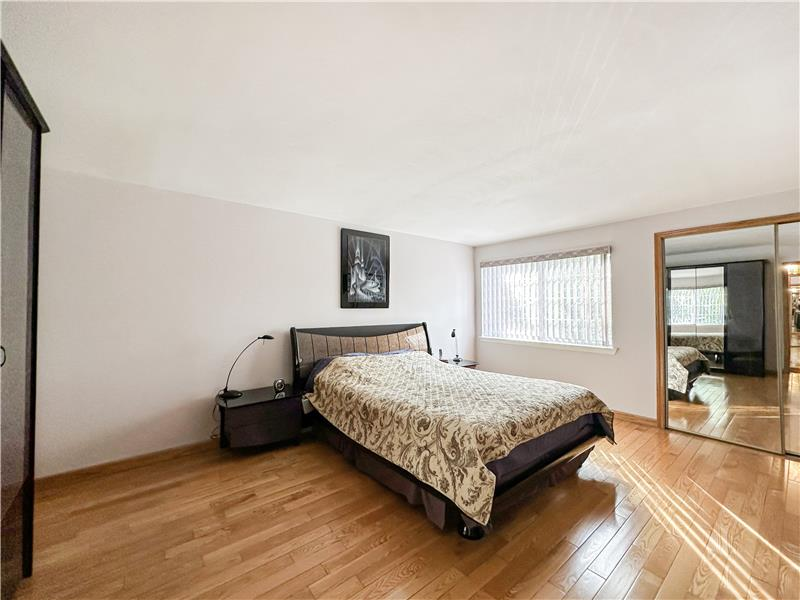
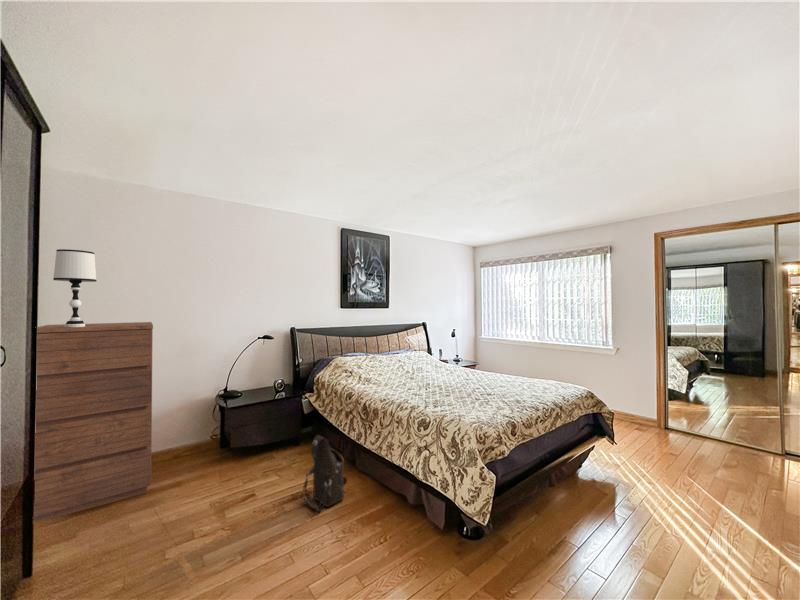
+ dresser (98, 407)
+ table lamp (75, 288)
+ shoulder bag (326, 469)
